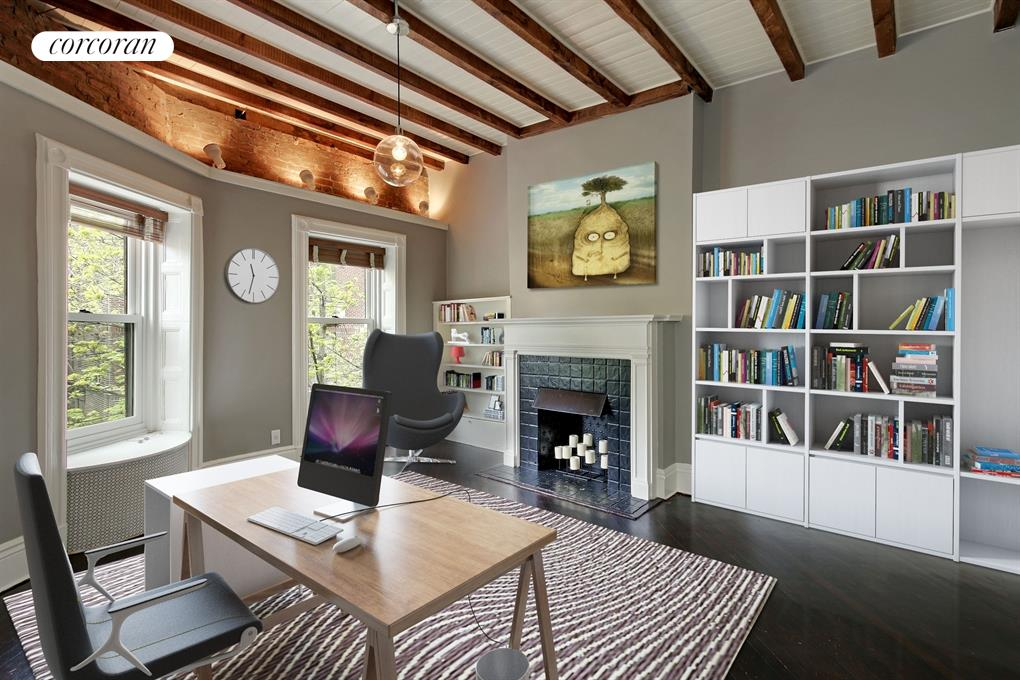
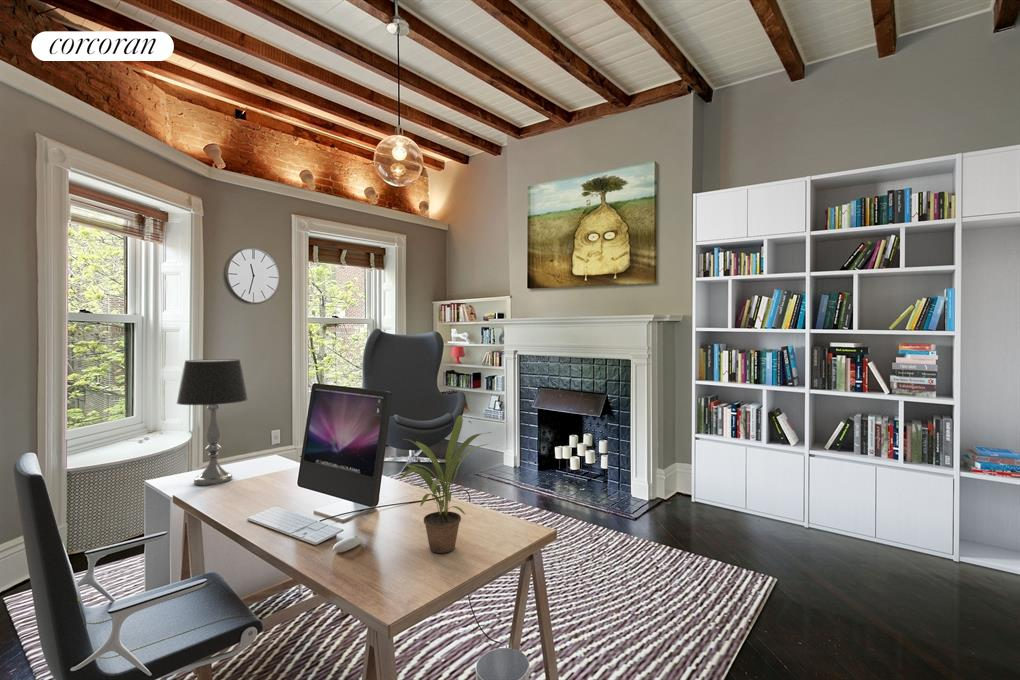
+ potted plant (449, 486)
+ table lamp (213, 420)
